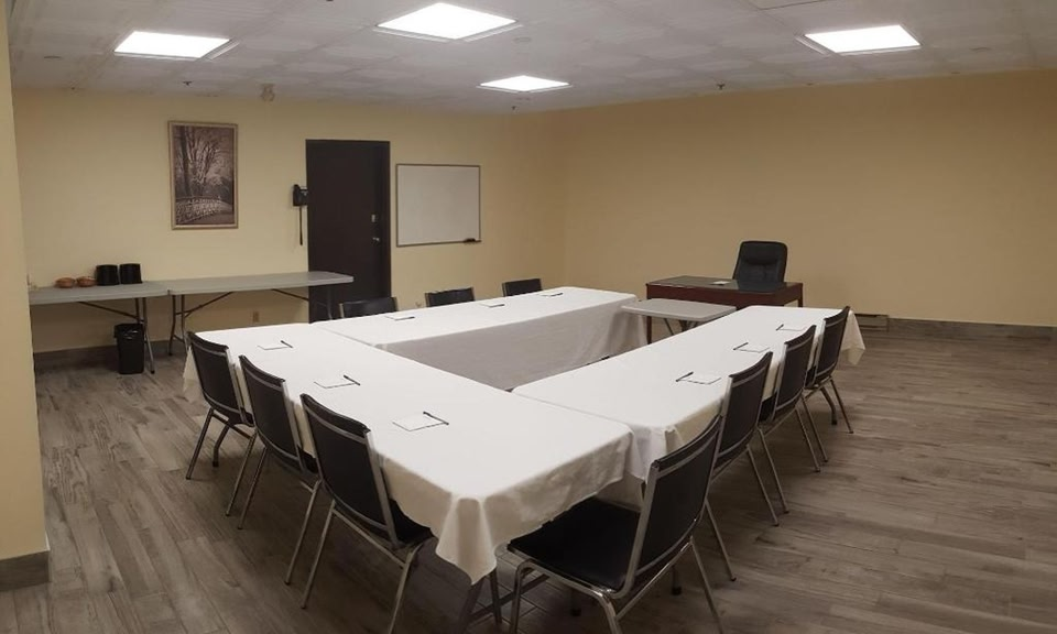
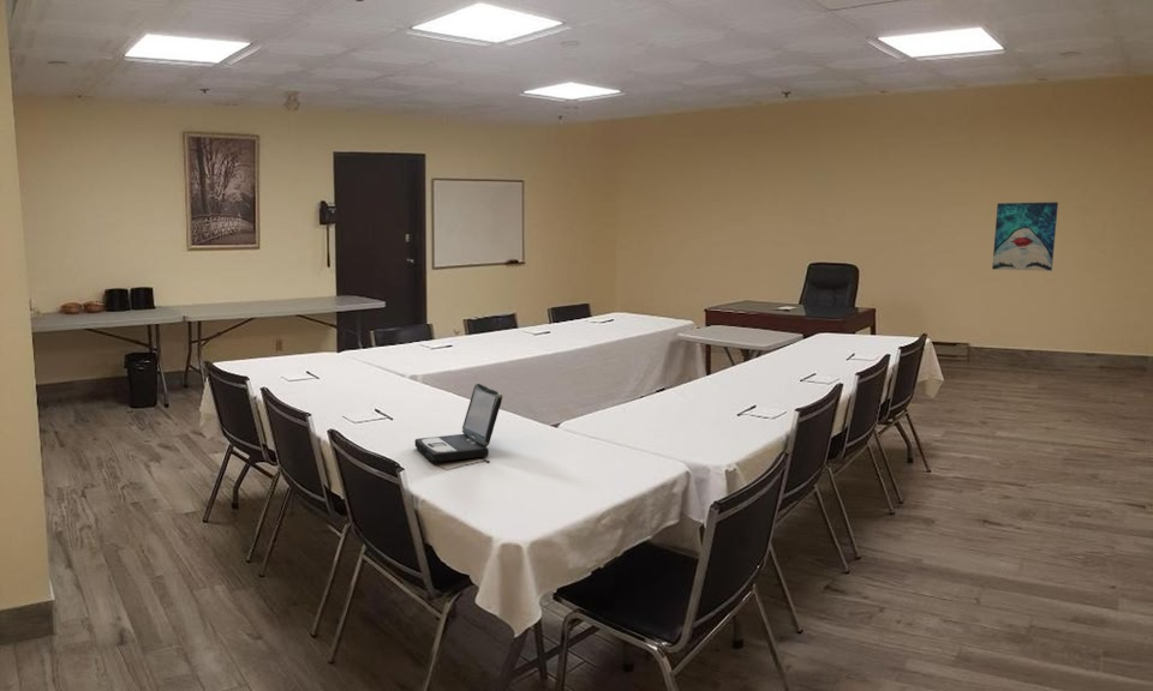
+ wall art (1023, 236)
+ laptop (464, 421)
